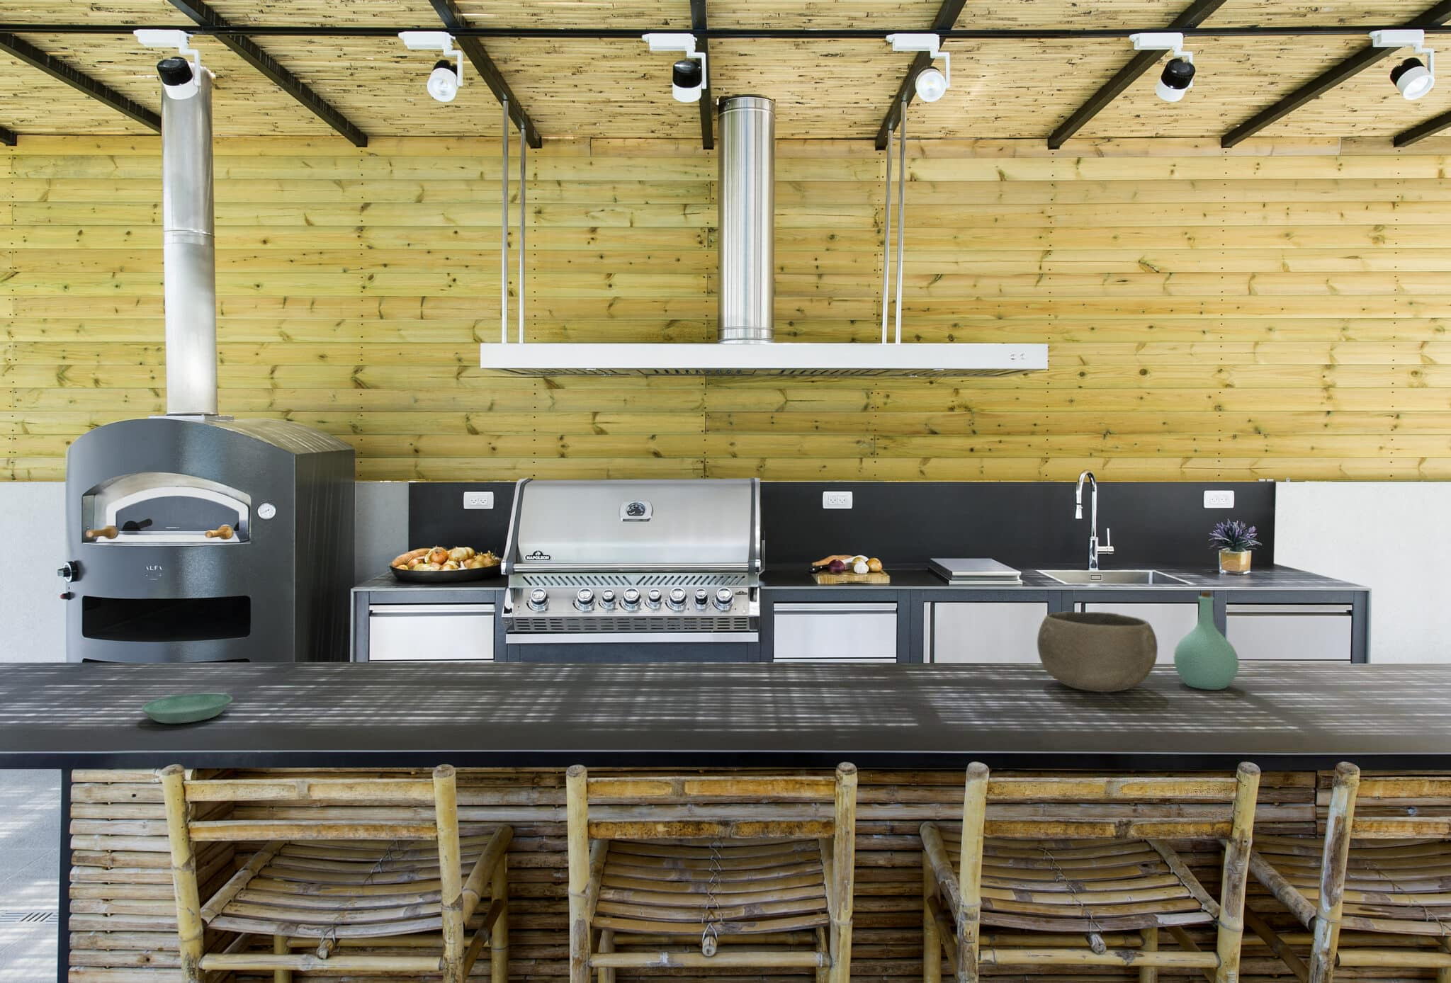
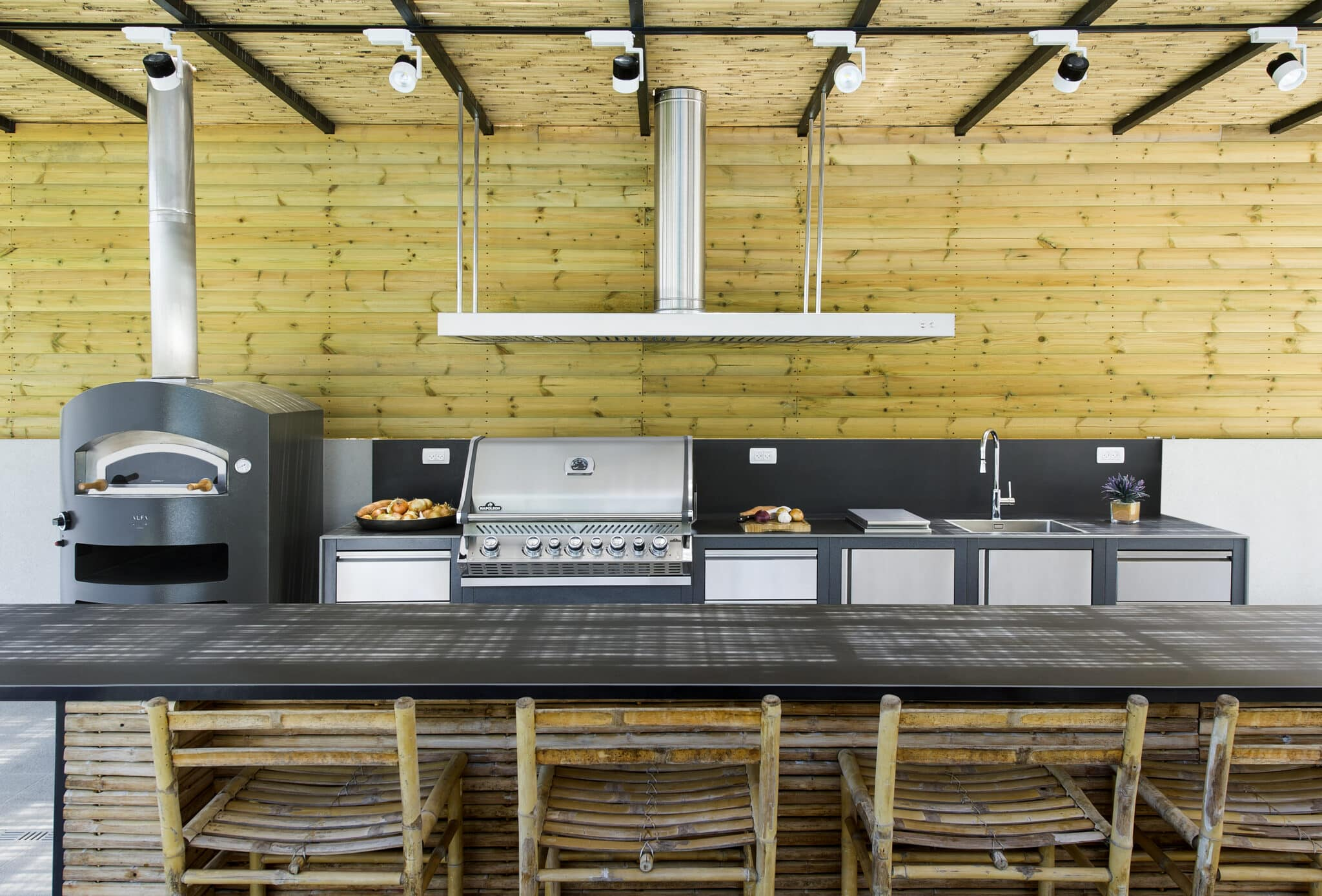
- bottle (1206, 639)
- bowl (1094, 653)
- saucer (188, 709)
